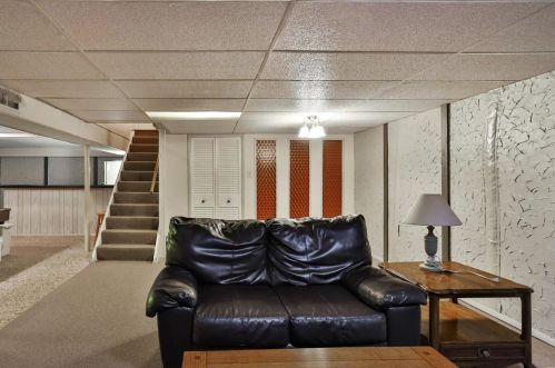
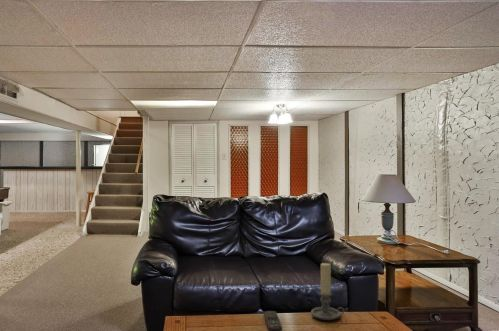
+ candle holder (328, 289)
+ remote control (272, 320)
